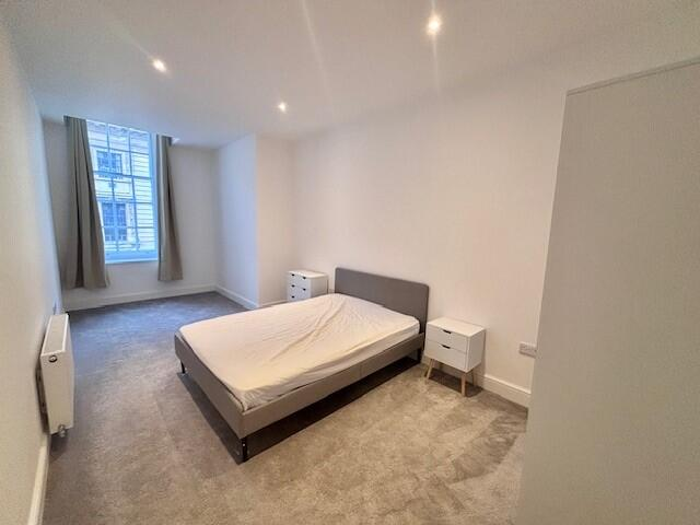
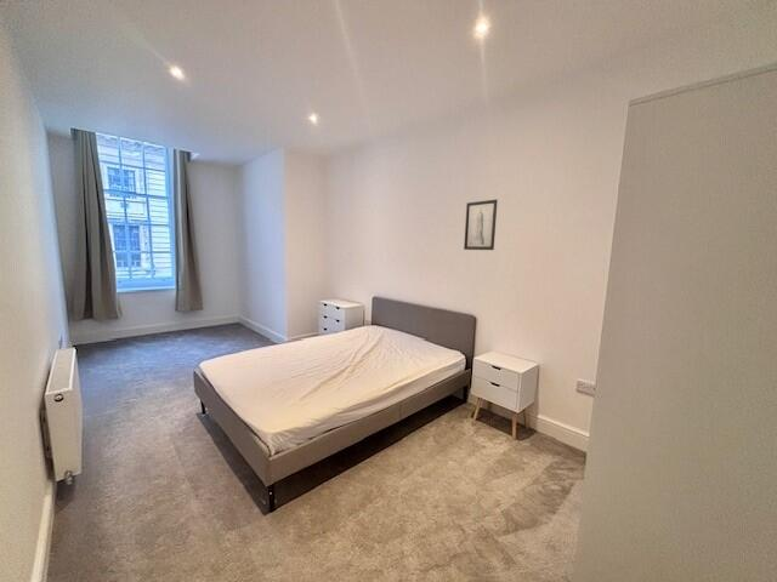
+ wall art (480, 226)
